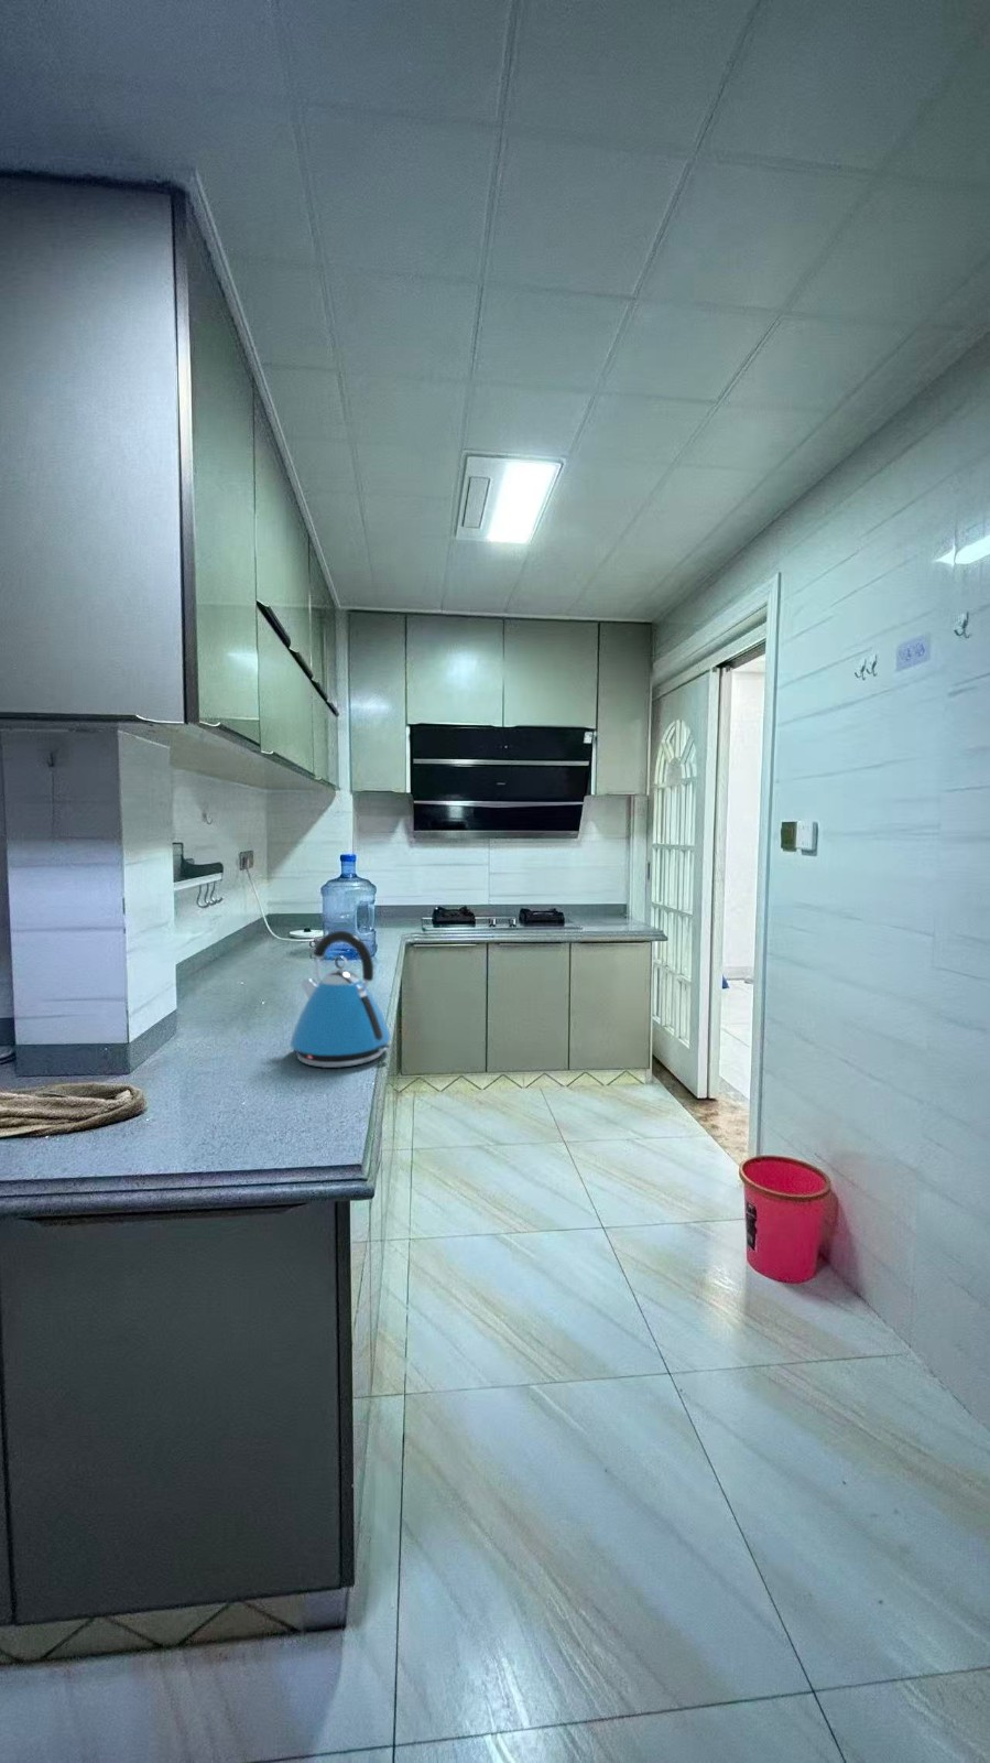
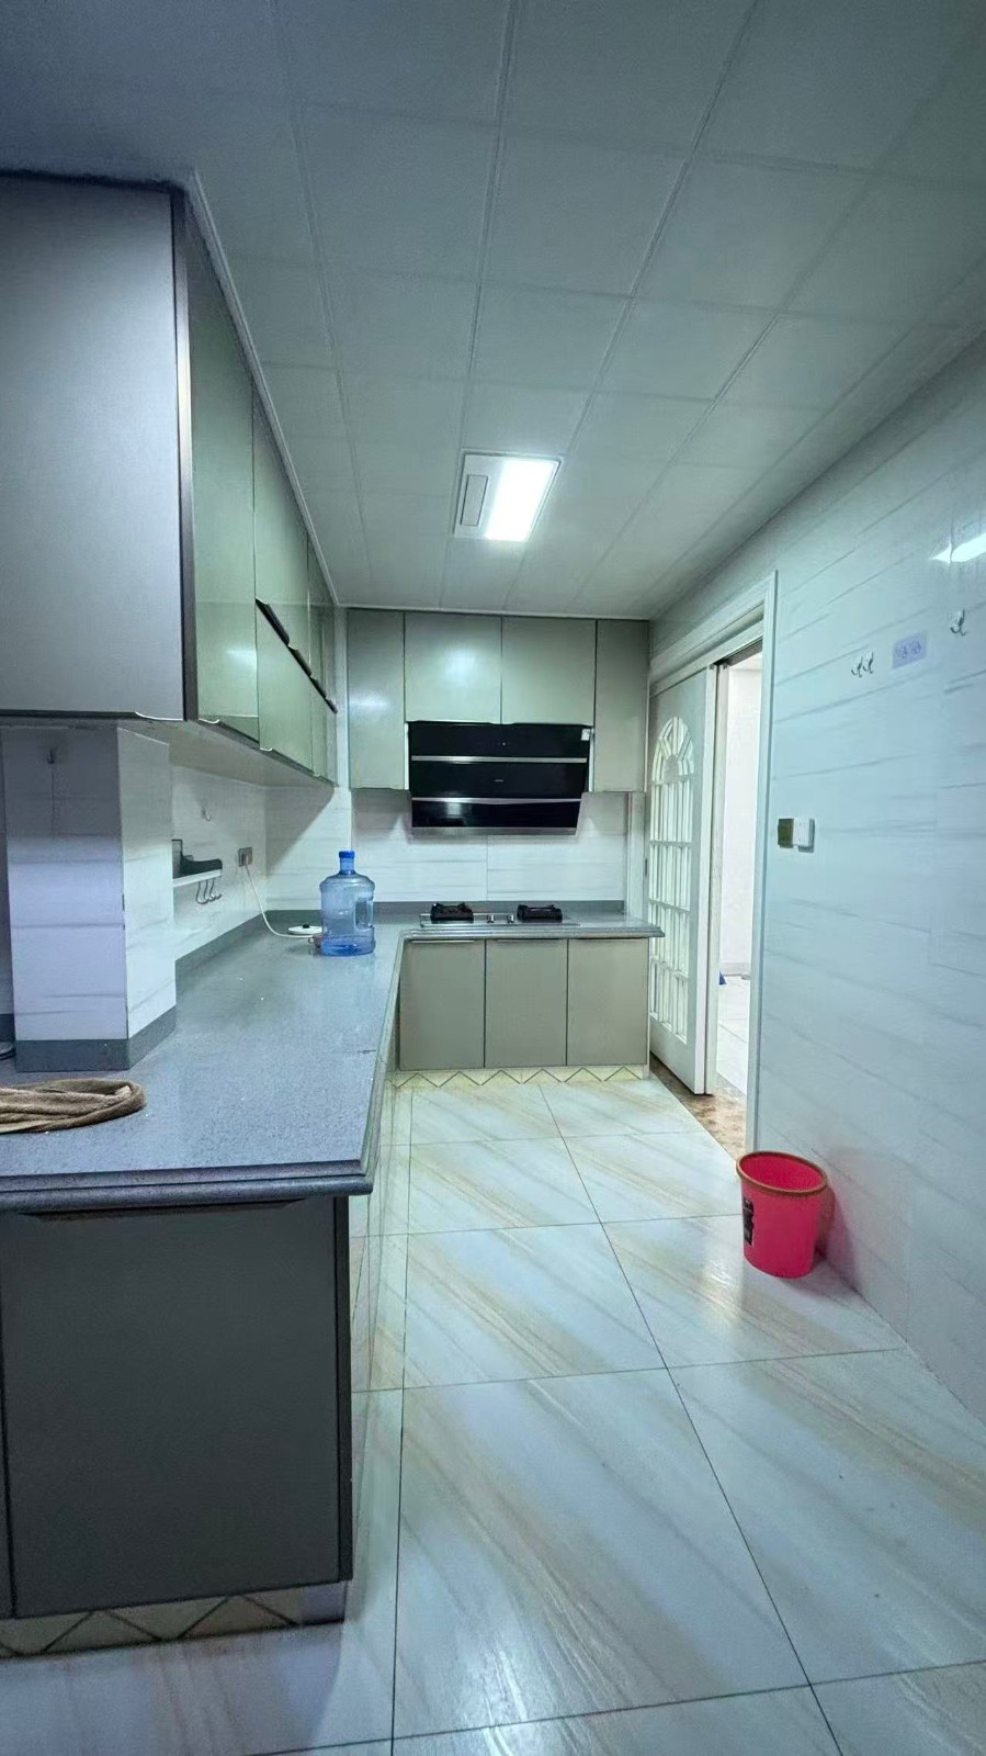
- kettle (344, 992)
